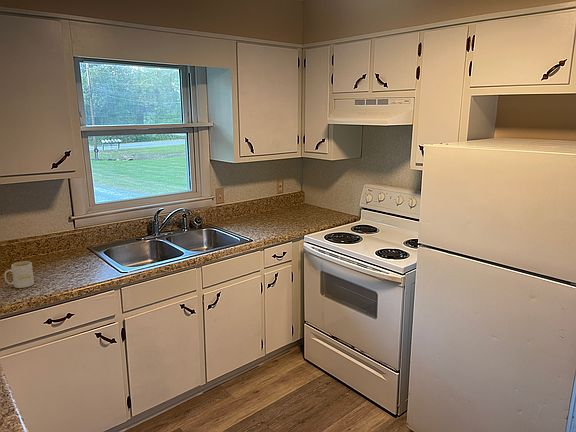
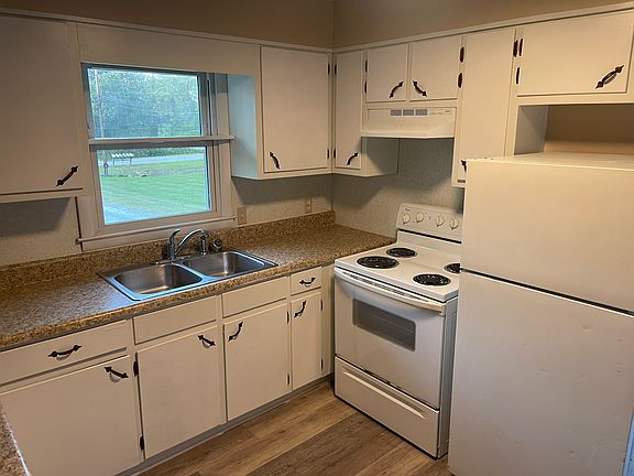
- mug (19, 275)
